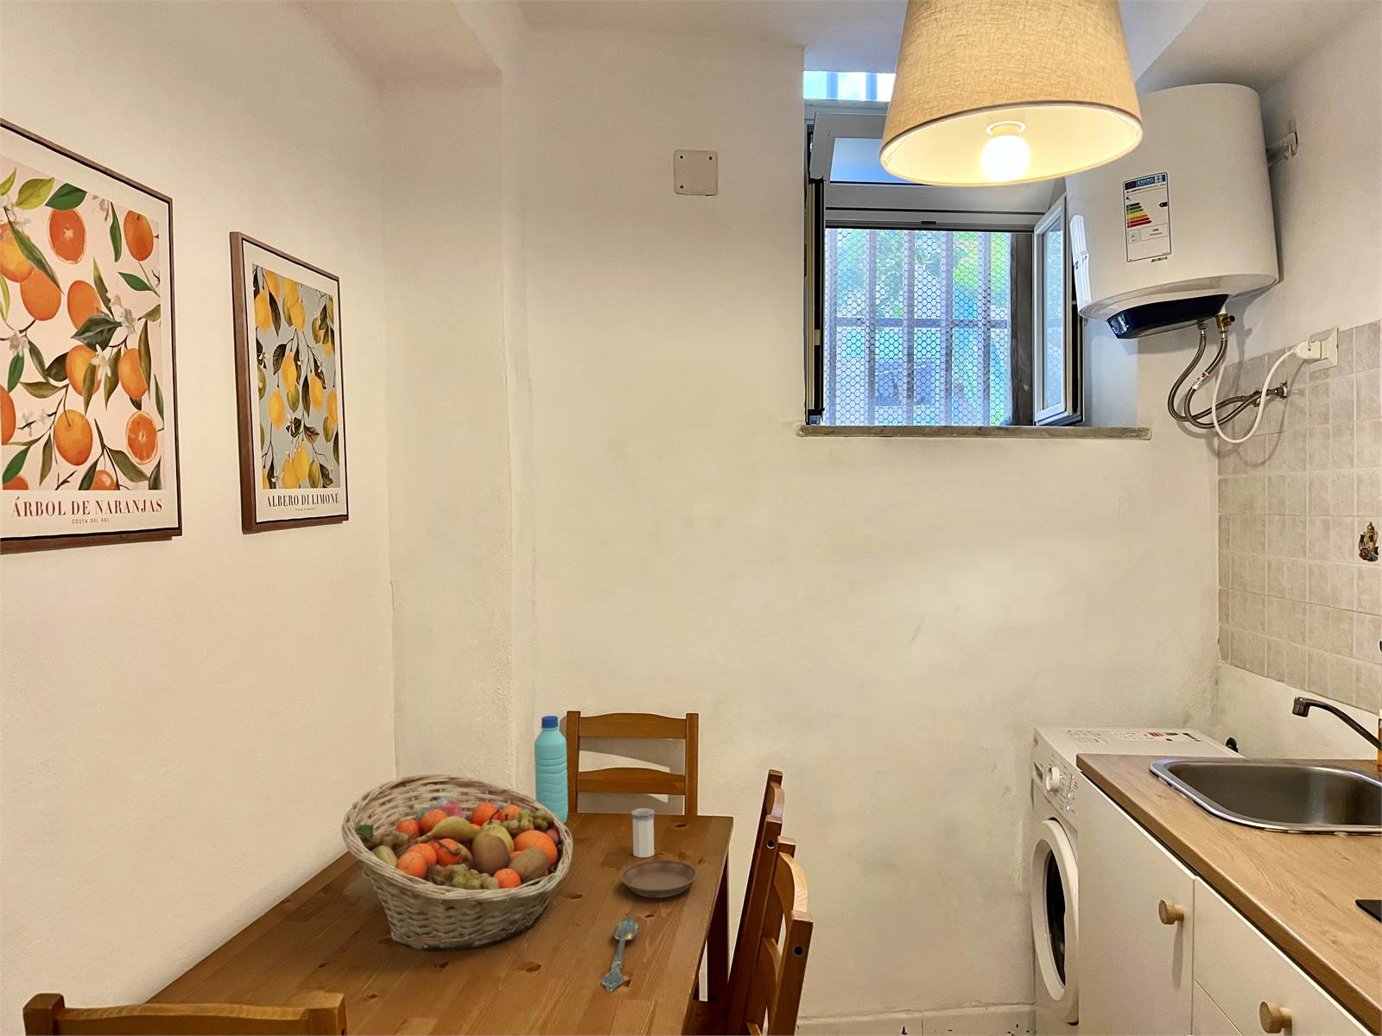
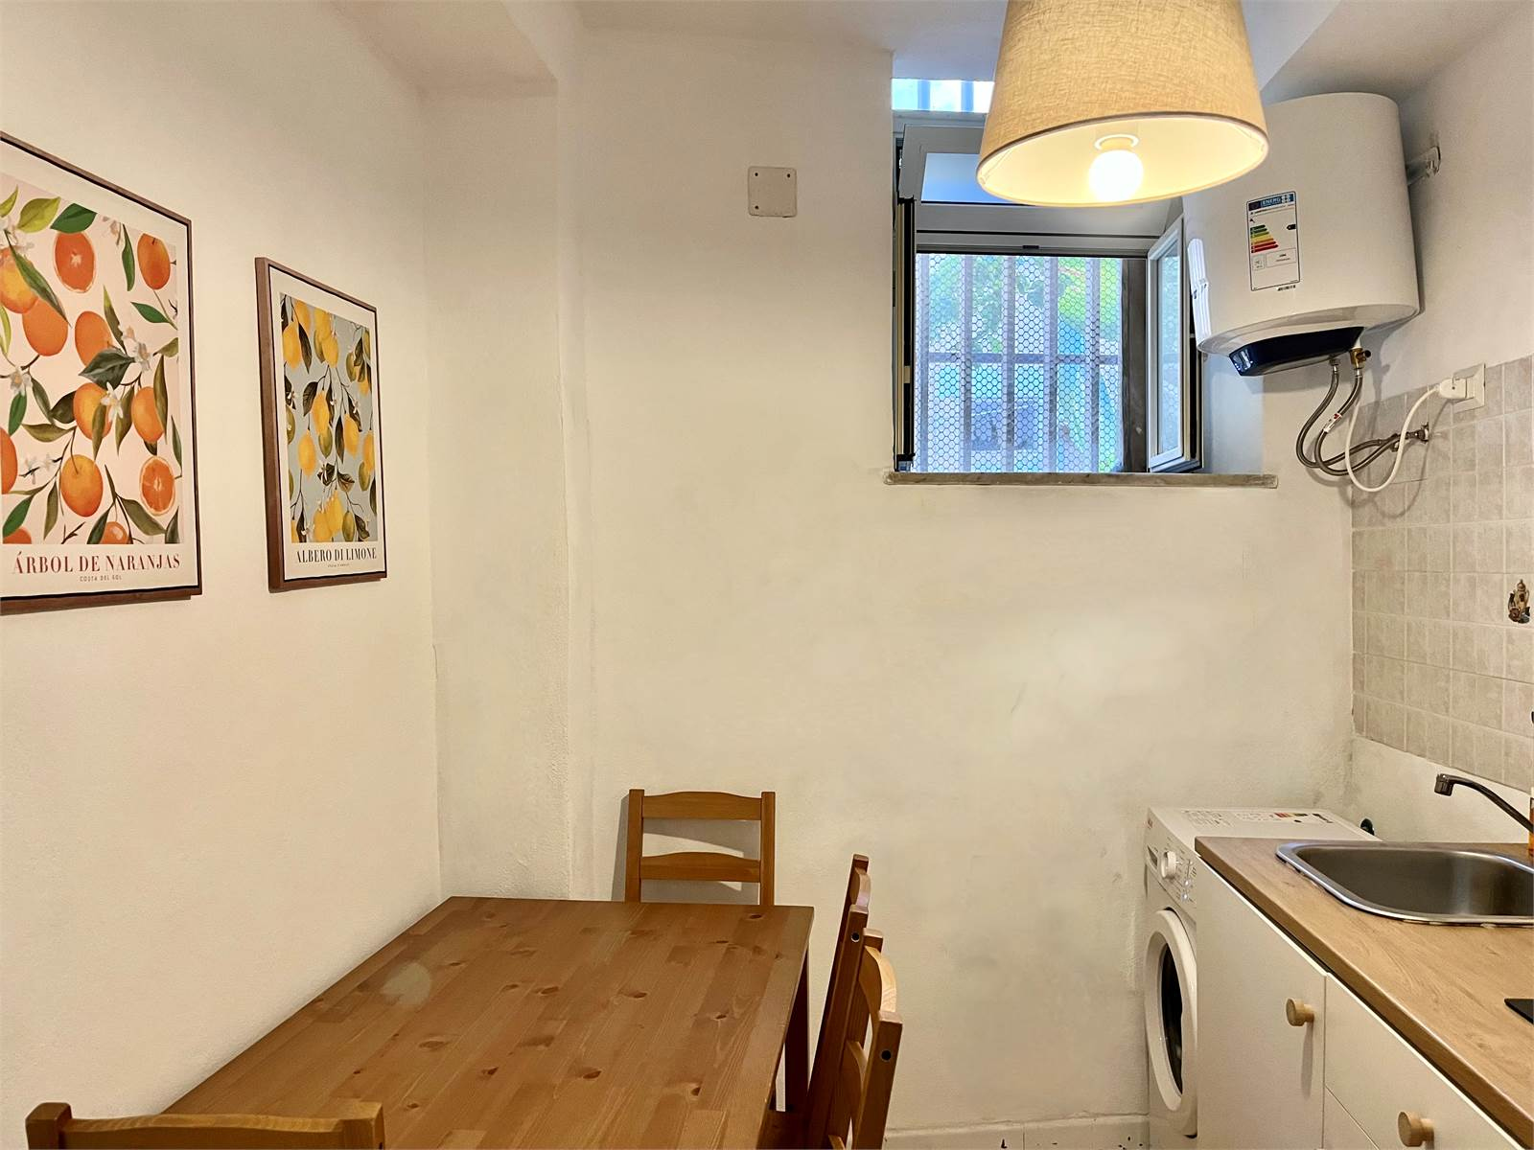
- fruit basket (462, 851)
- spoon (620, 951)
- saucer (659, 879)
- water bottle (551, 769)
- salt shaker (643, 832)
